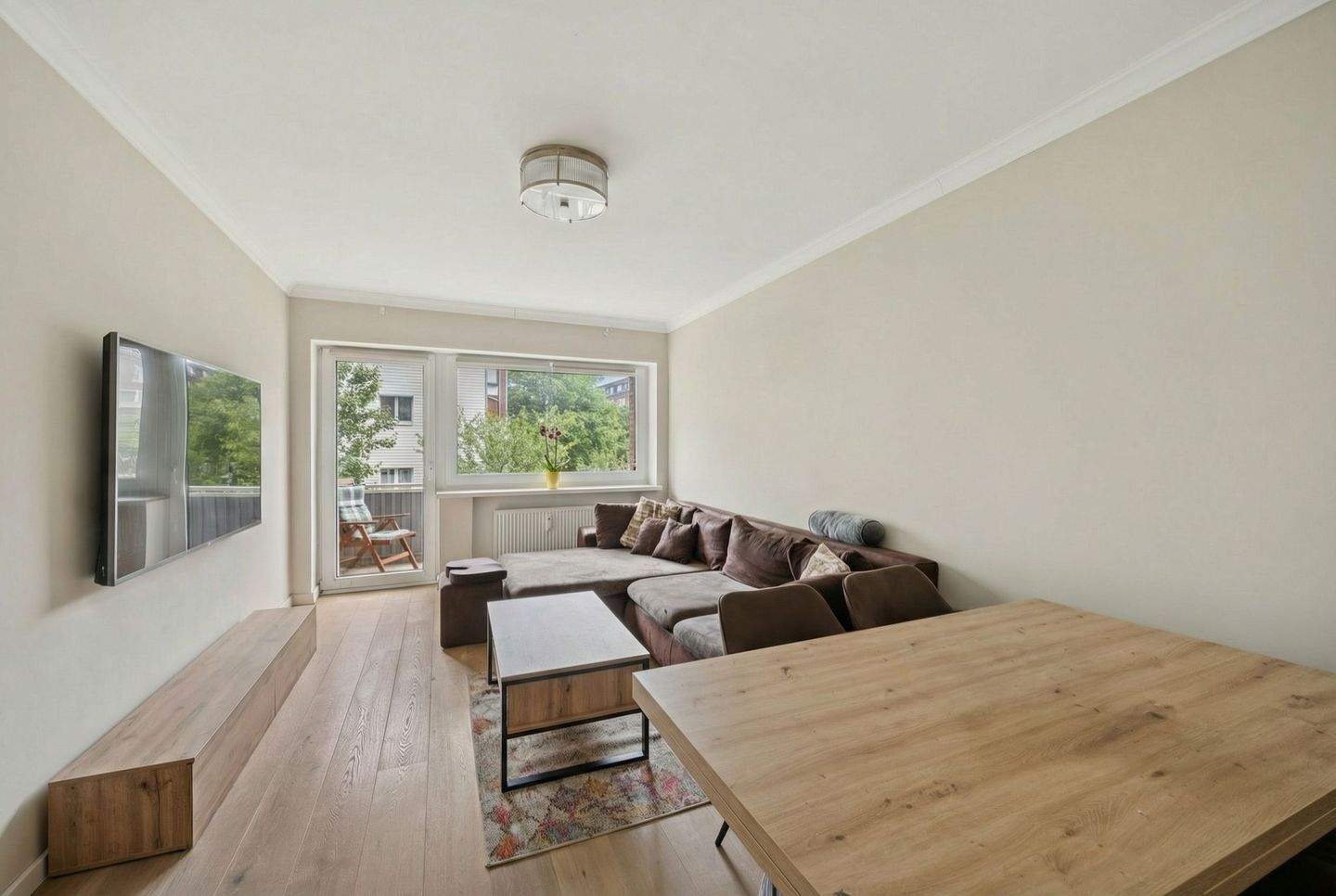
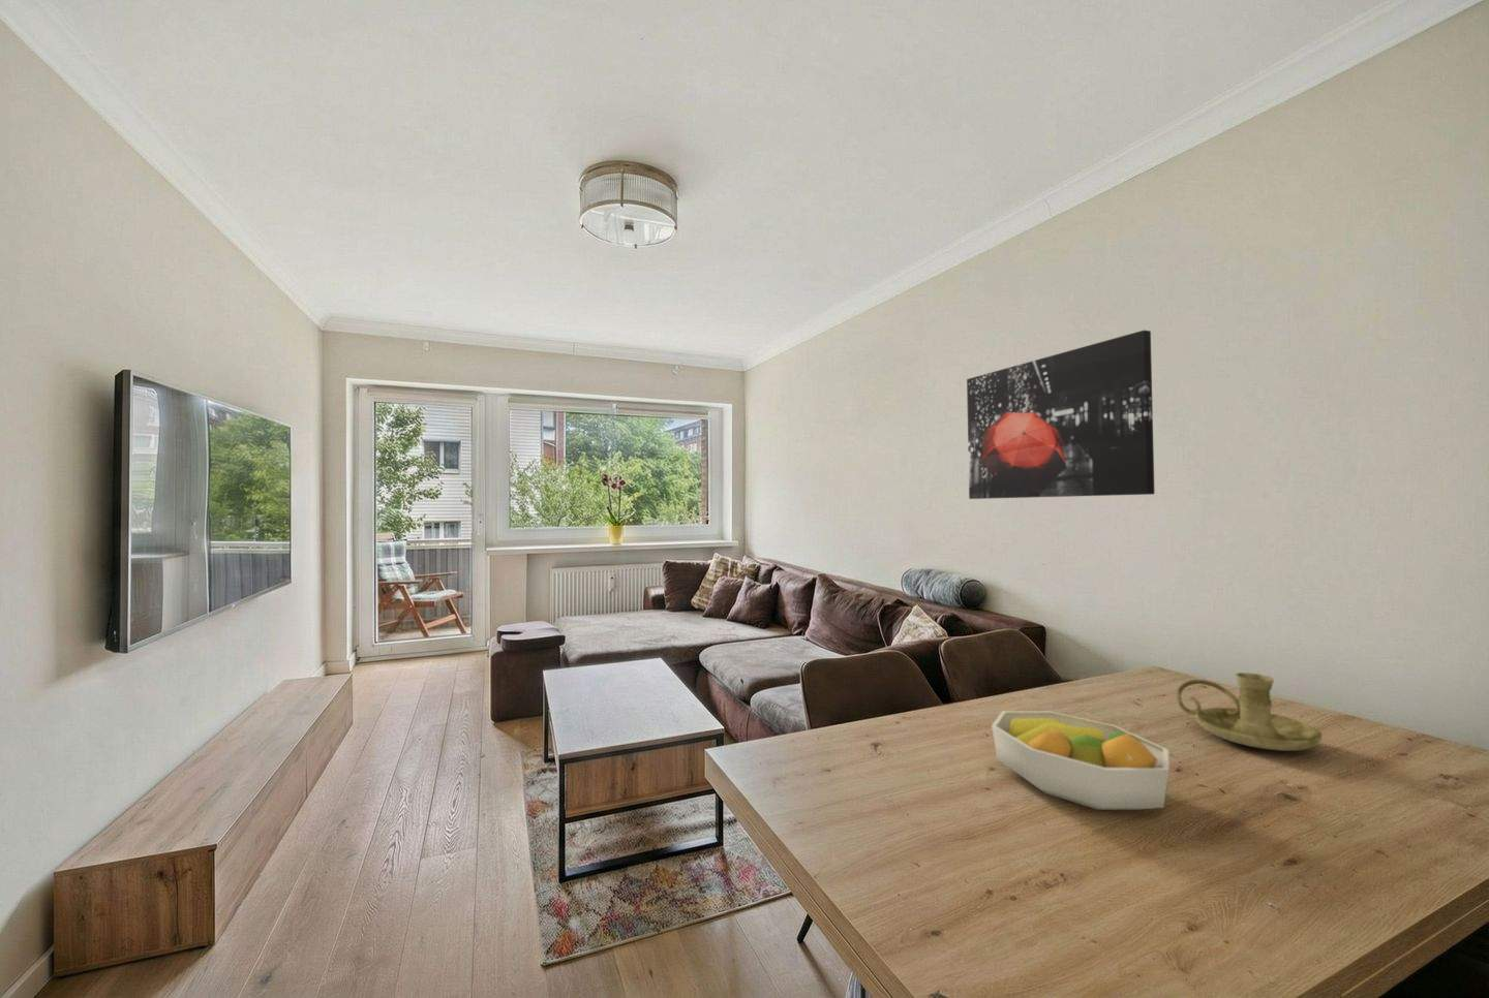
+ wall art (1045, 427)
+ fruit bowl (1074, 749)
+ candle holder (1240, 705)
